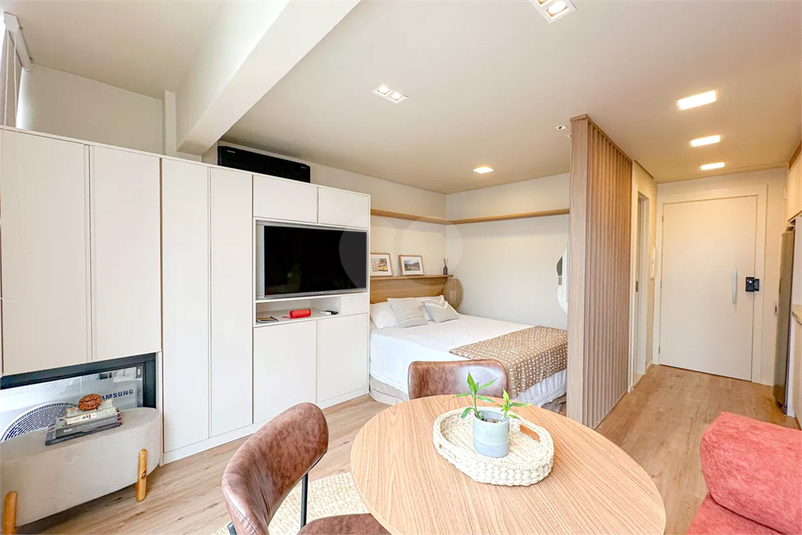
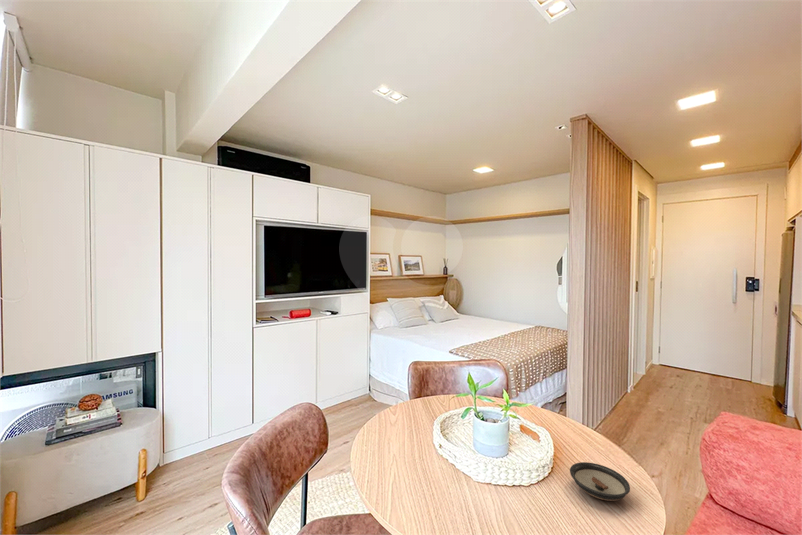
+ saucer (598, 483)
